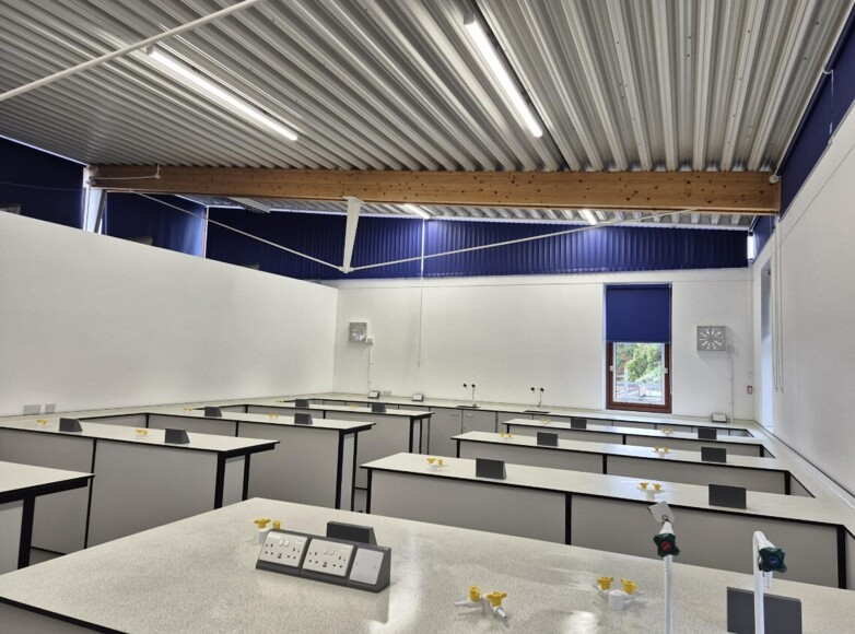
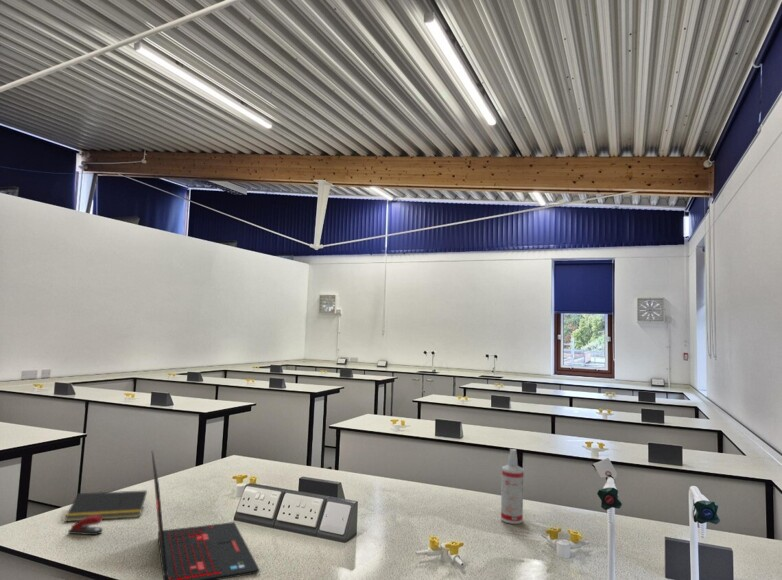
+ notepad (108, 505)
+ stapler (87, 524)
+ spray bottle (512, 484)
+ laptop (206, 525)
